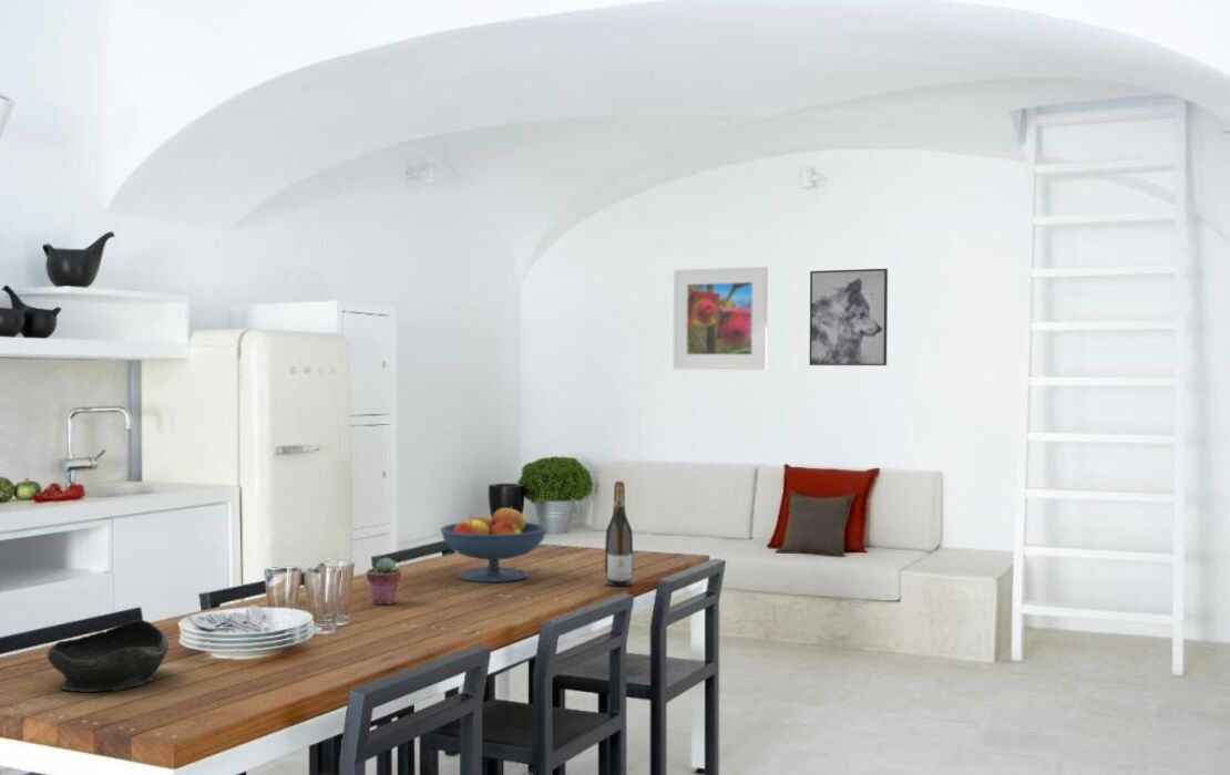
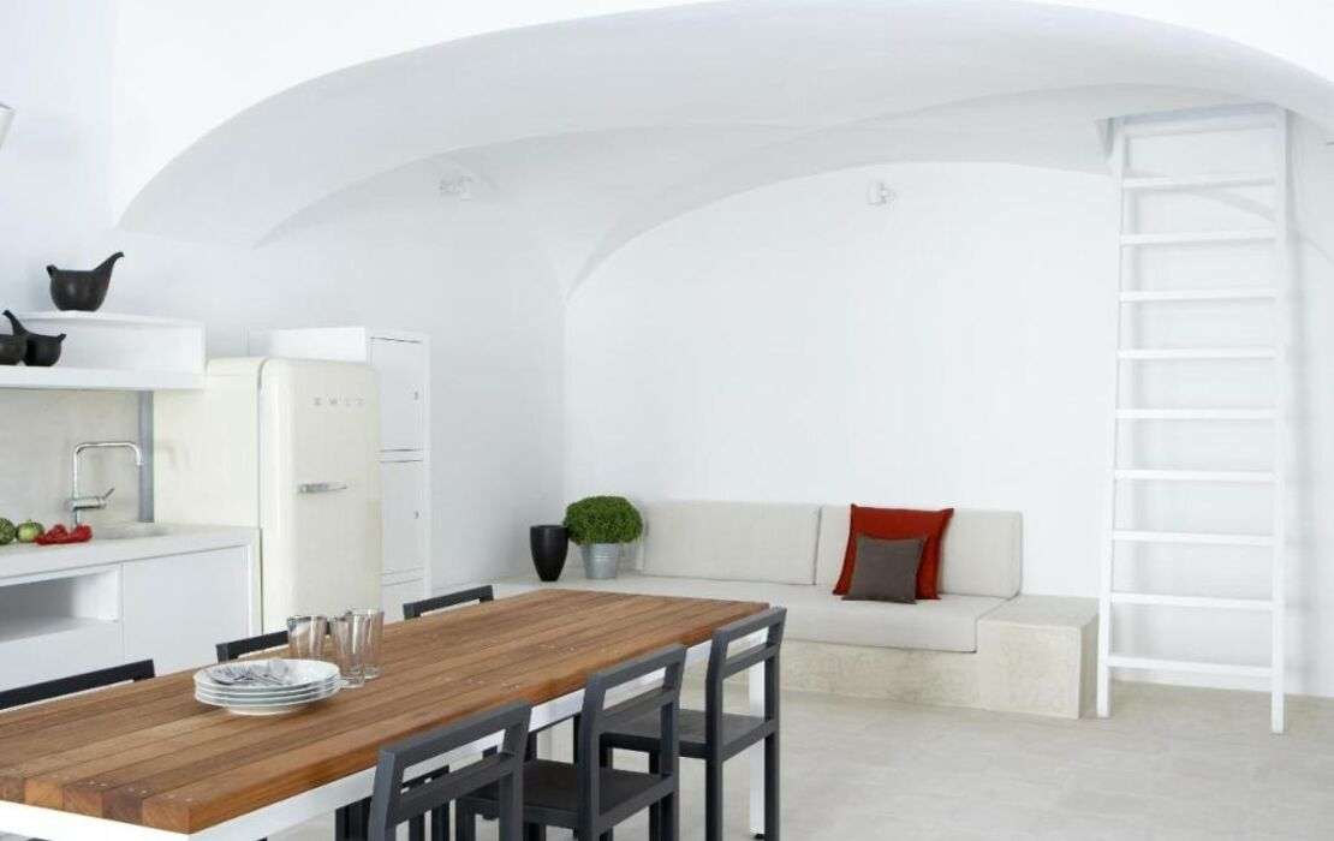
- bowl (112, 653)
- fruit bowl (493, 542)
- wine bottle (618, 533)
- potted succulent (383, 579)
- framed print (719, 319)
- wall art (848, 318)
